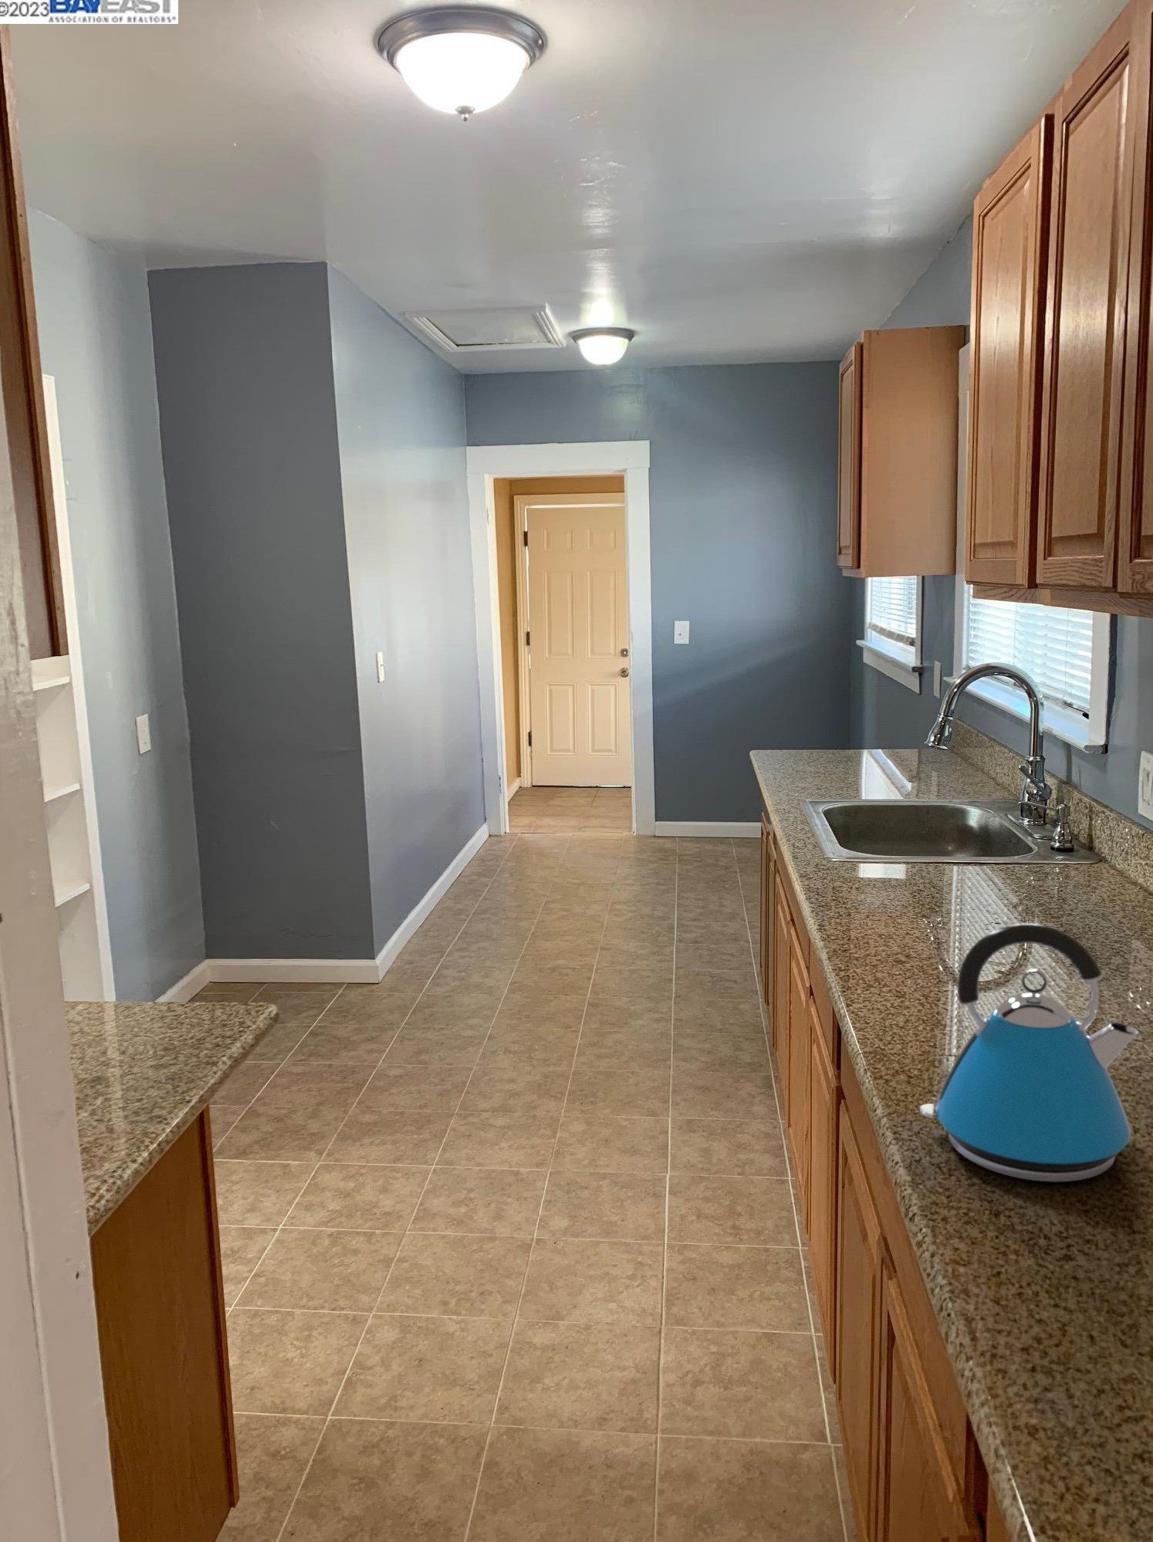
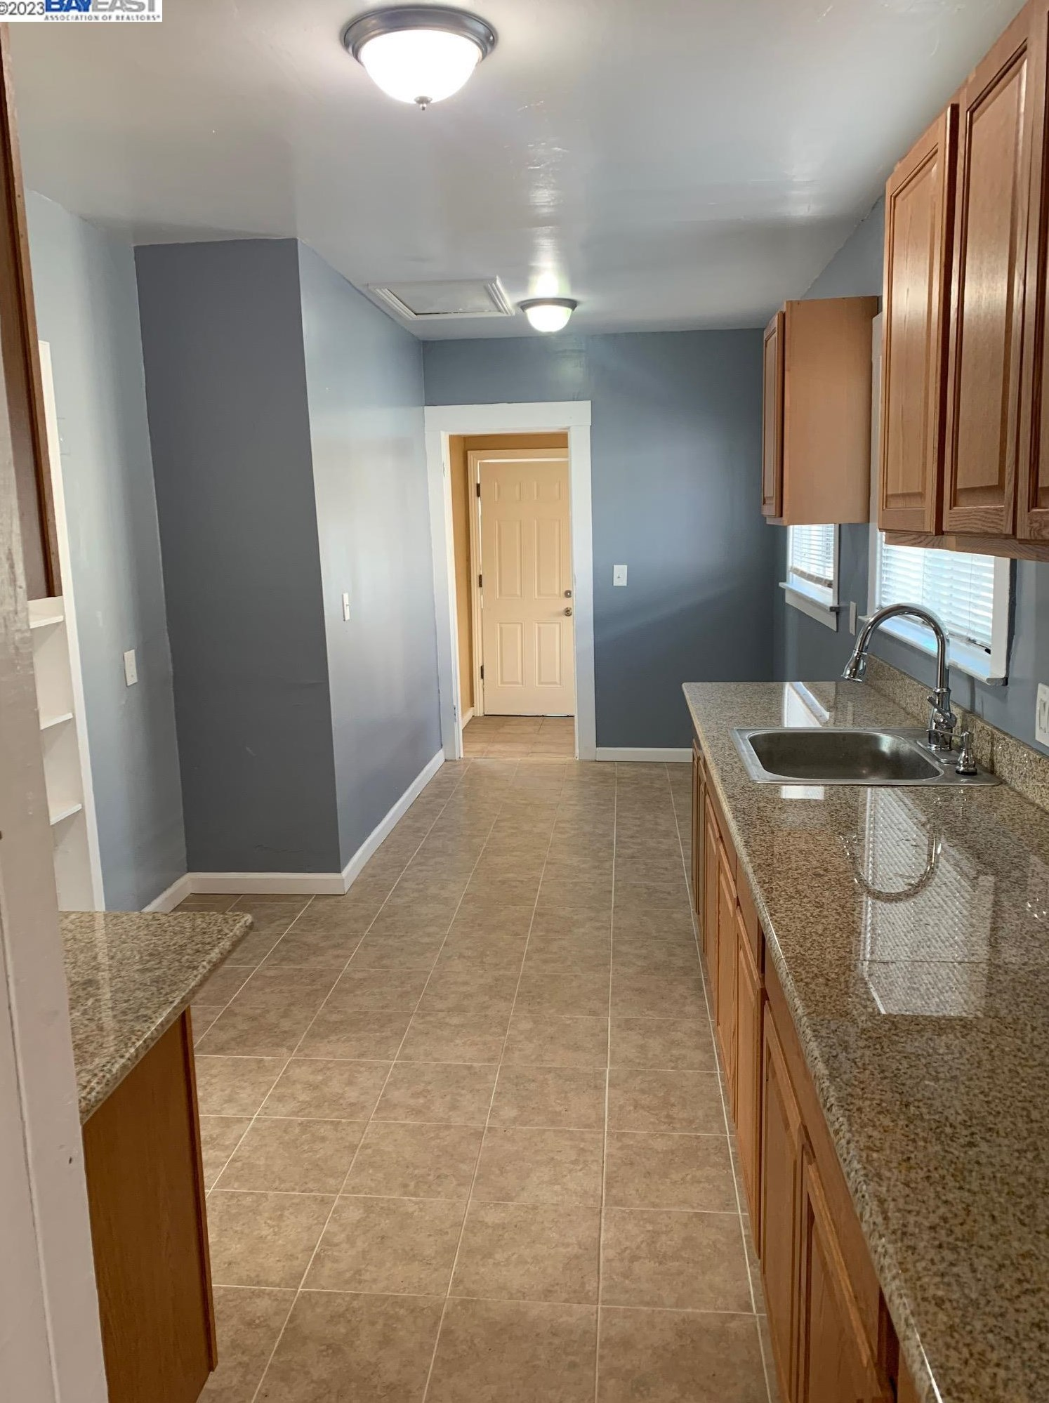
- kettle (1026, 1034)
